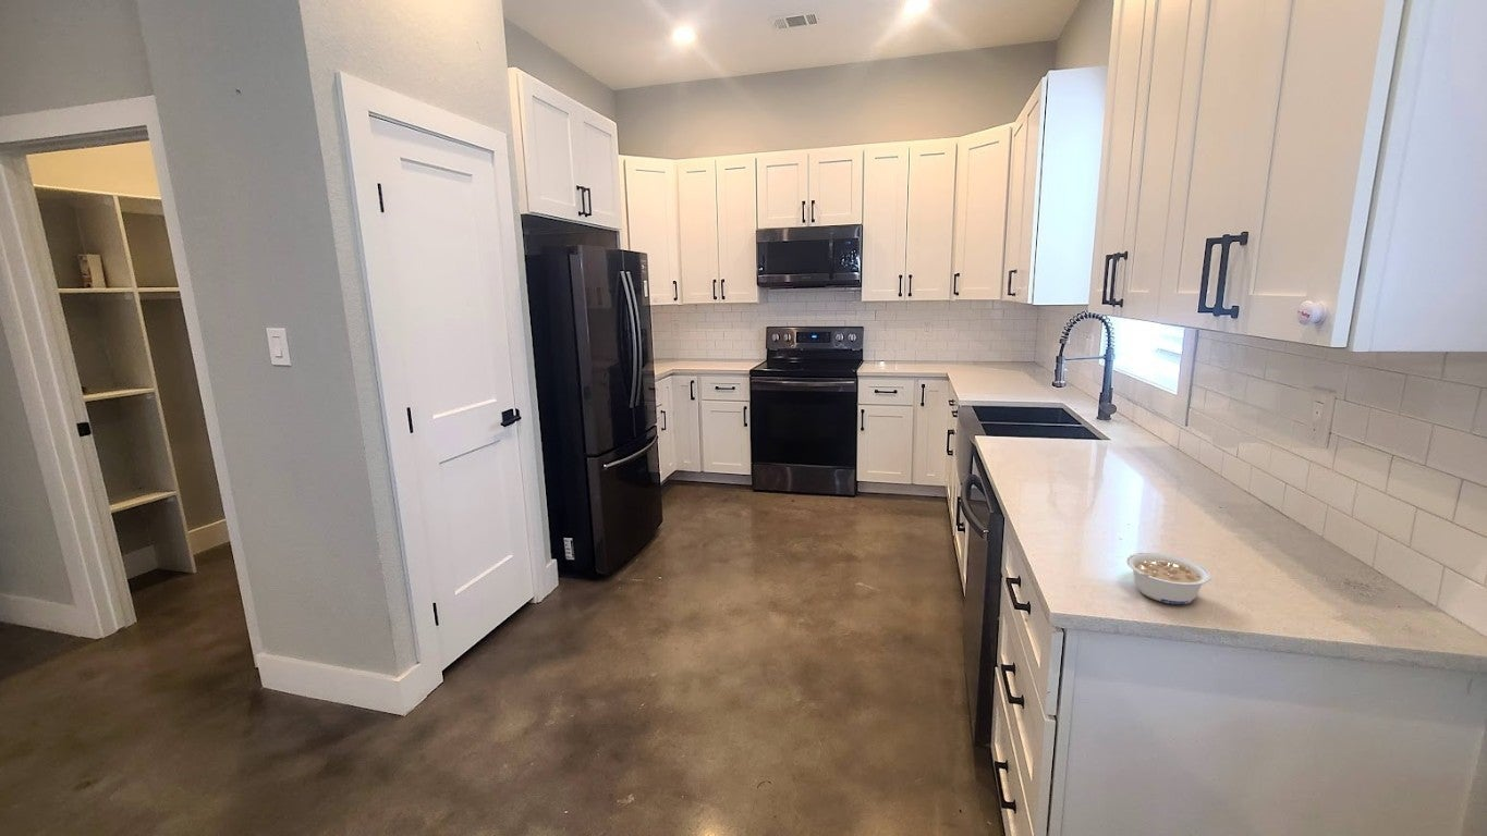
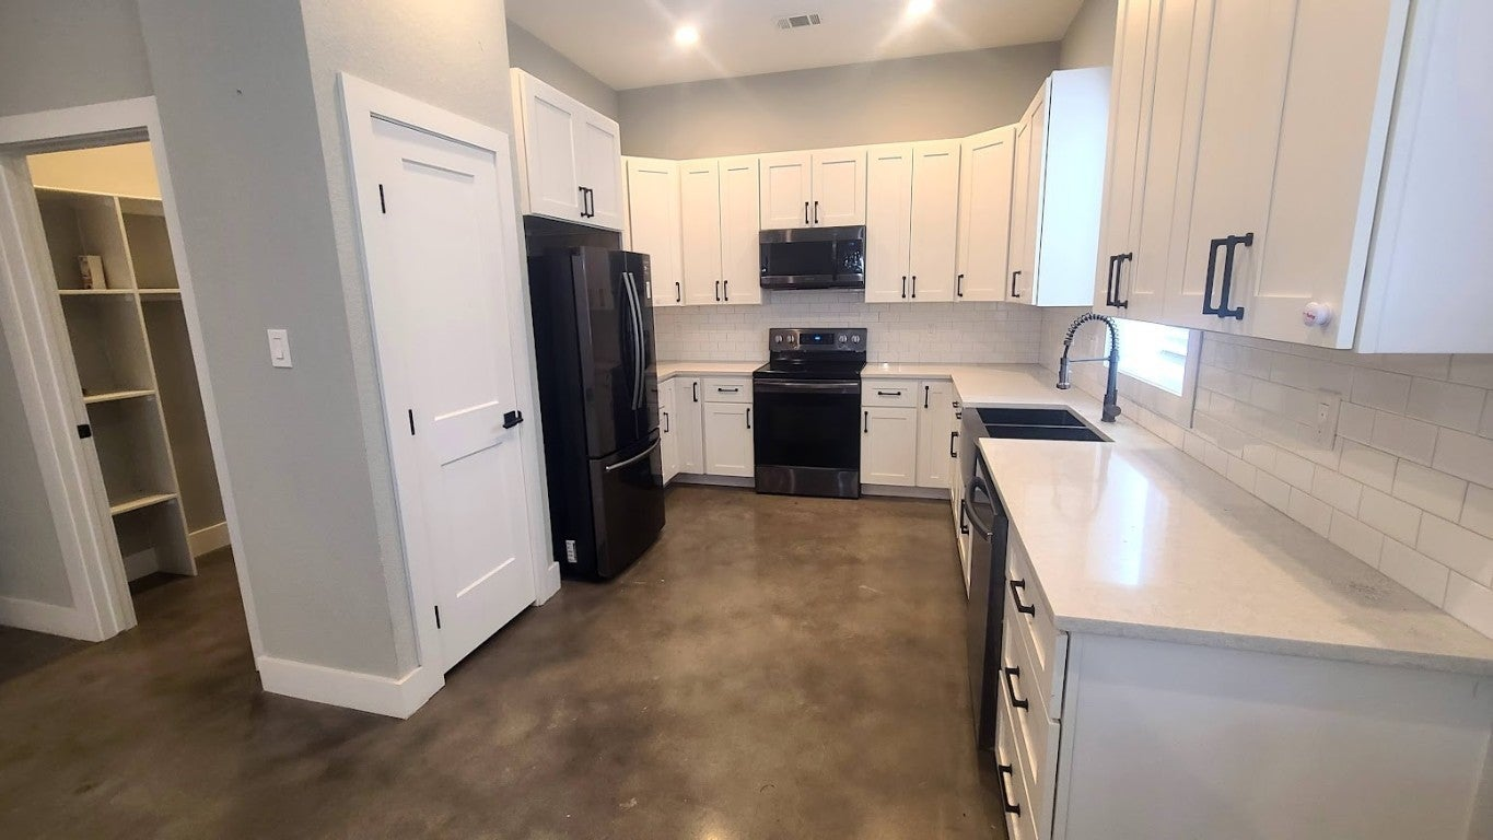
- legume (1167, 578)
